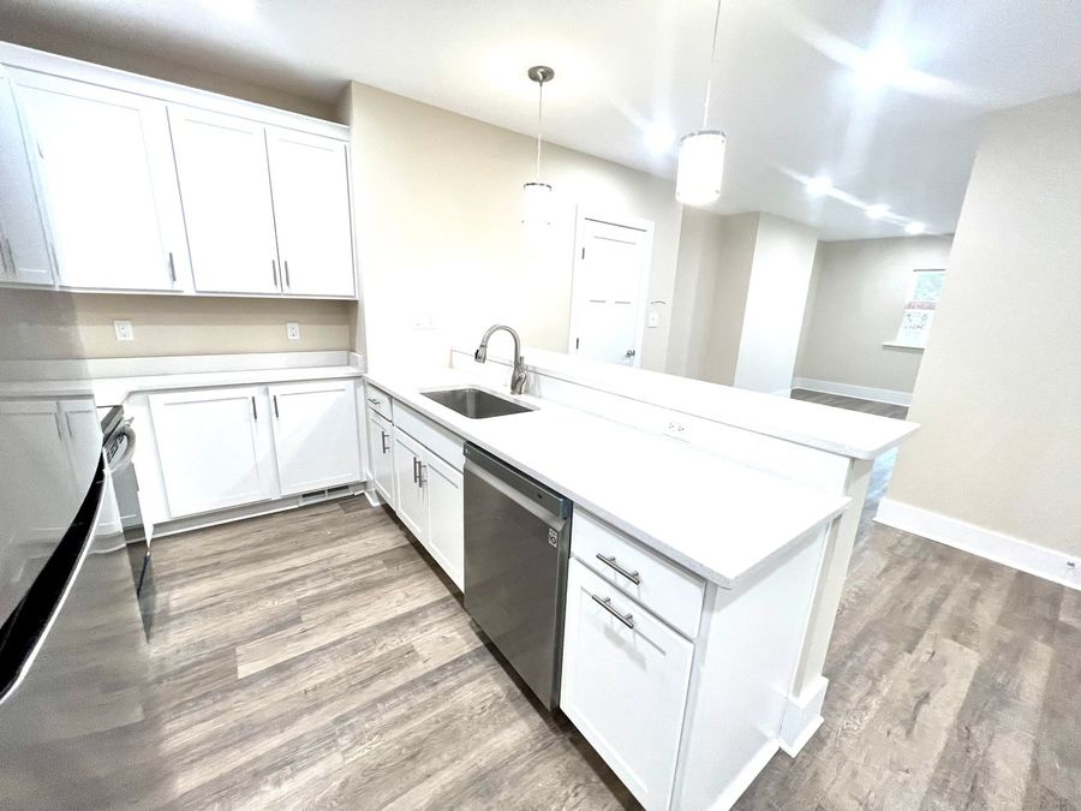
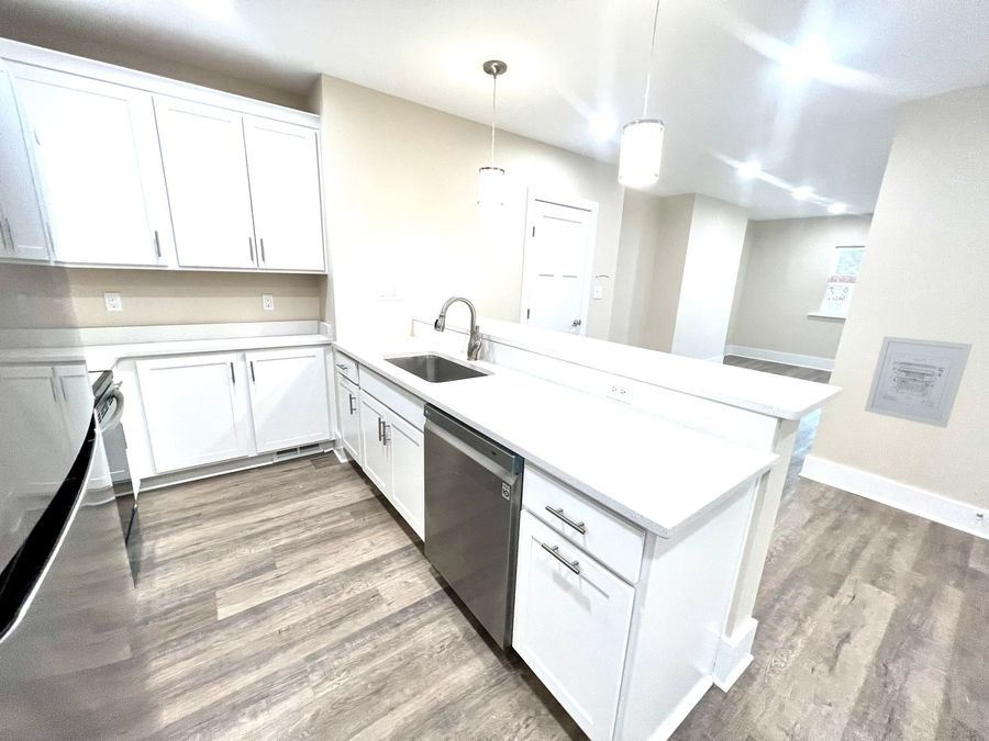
+ wall art (913, 380)
